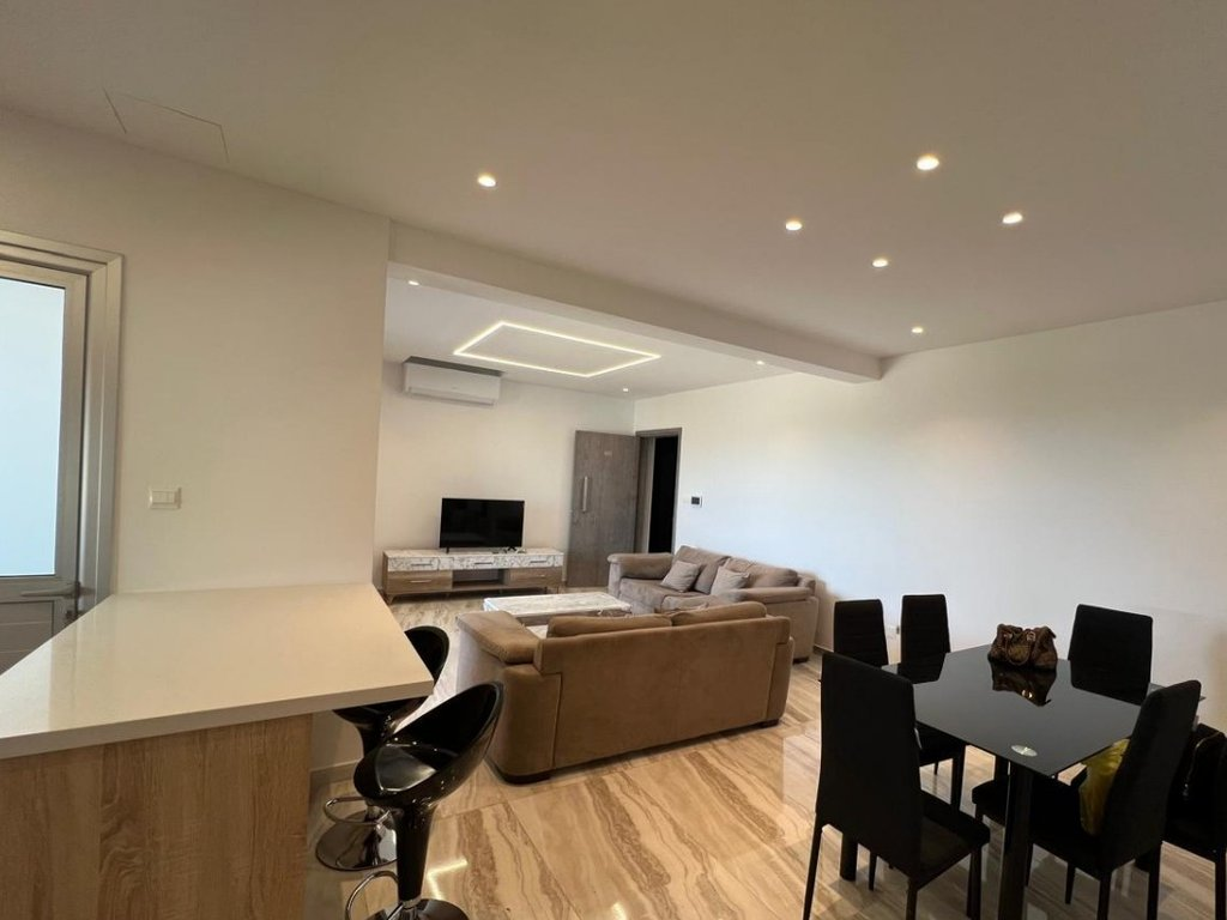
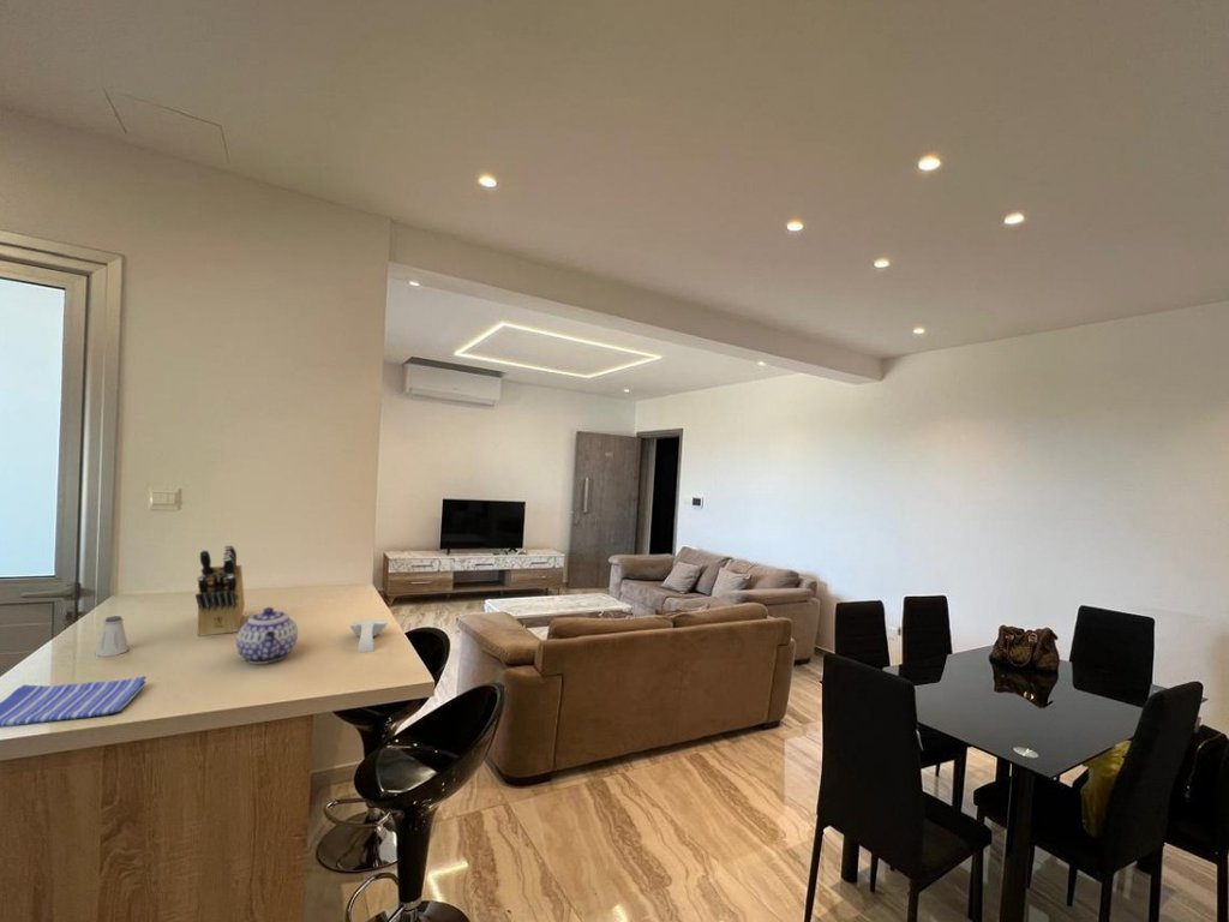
+ saltshaker (113, 634)
+ spoon rest (367, 629)
+ dish towel (67, 699)
+ teapot (268, 631)
+ knife block (222, 583)
